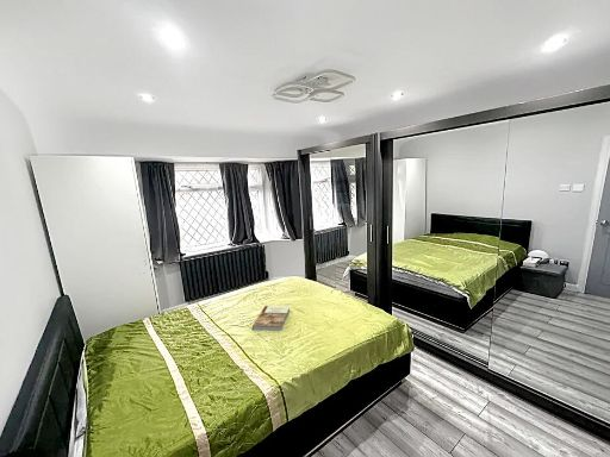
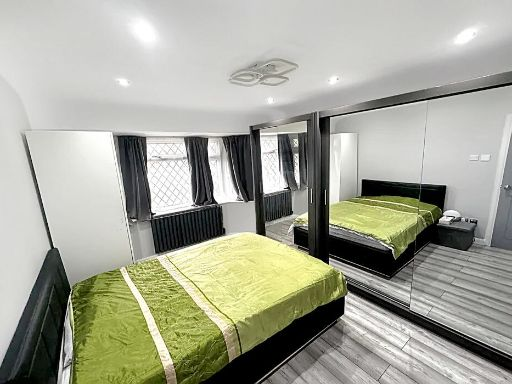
- book (272, 317)
